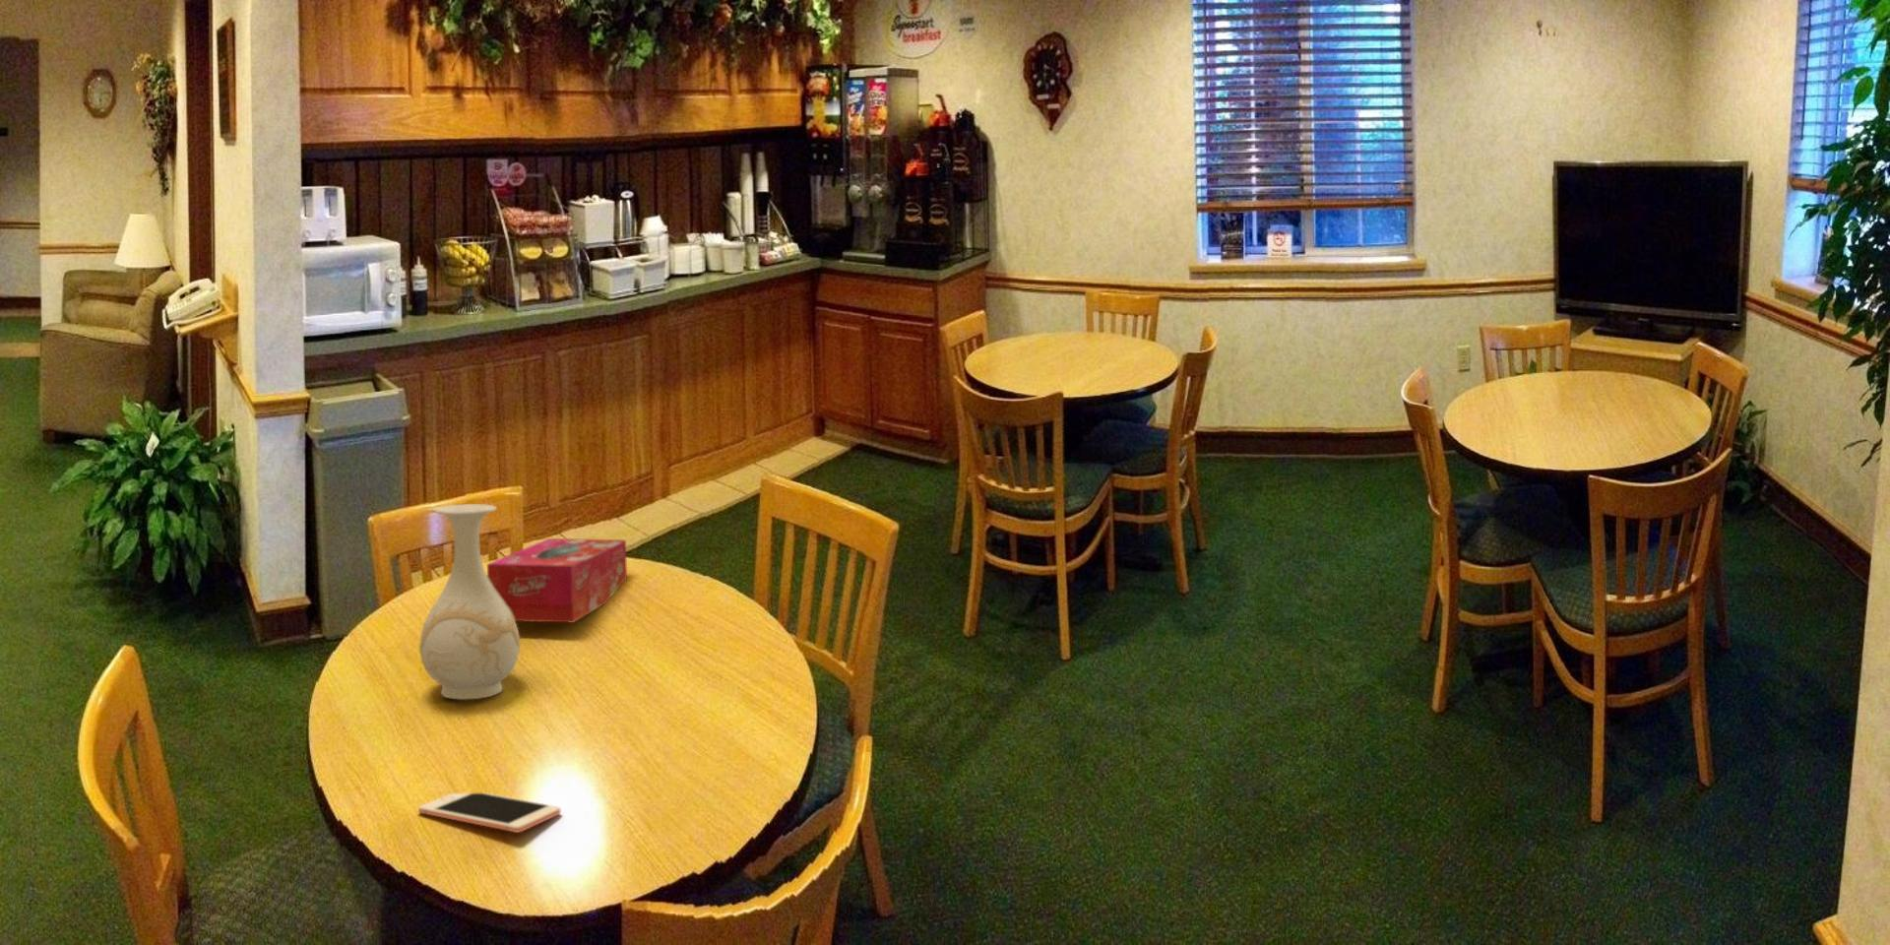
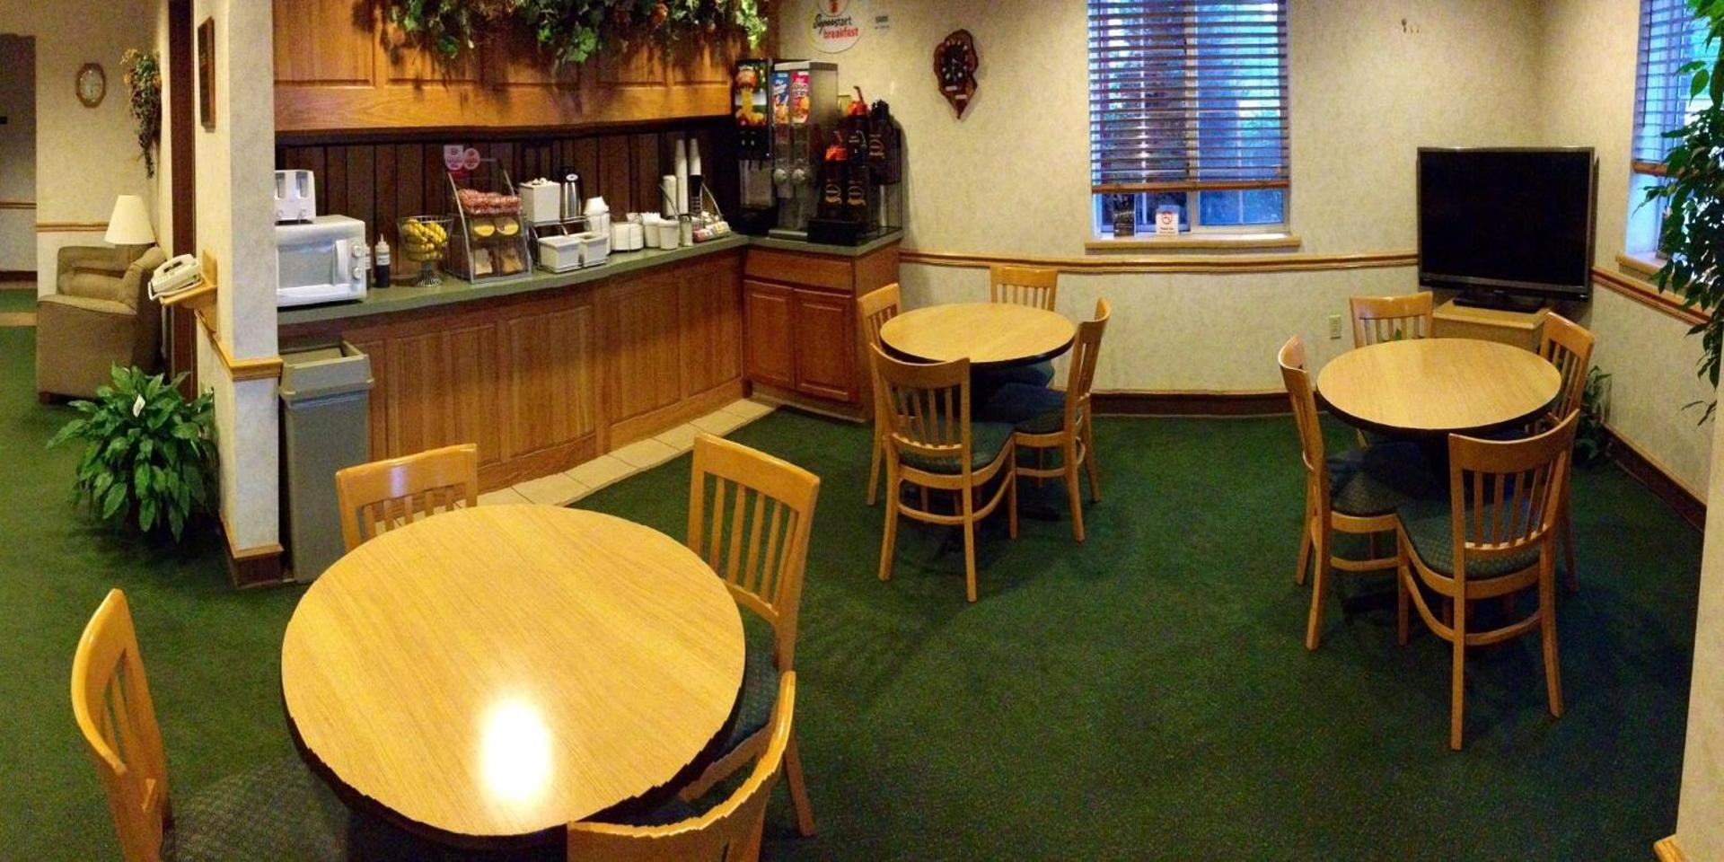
- tissue box (560, 577)
- cell phone (489, 810)
- vase (469, 600)
